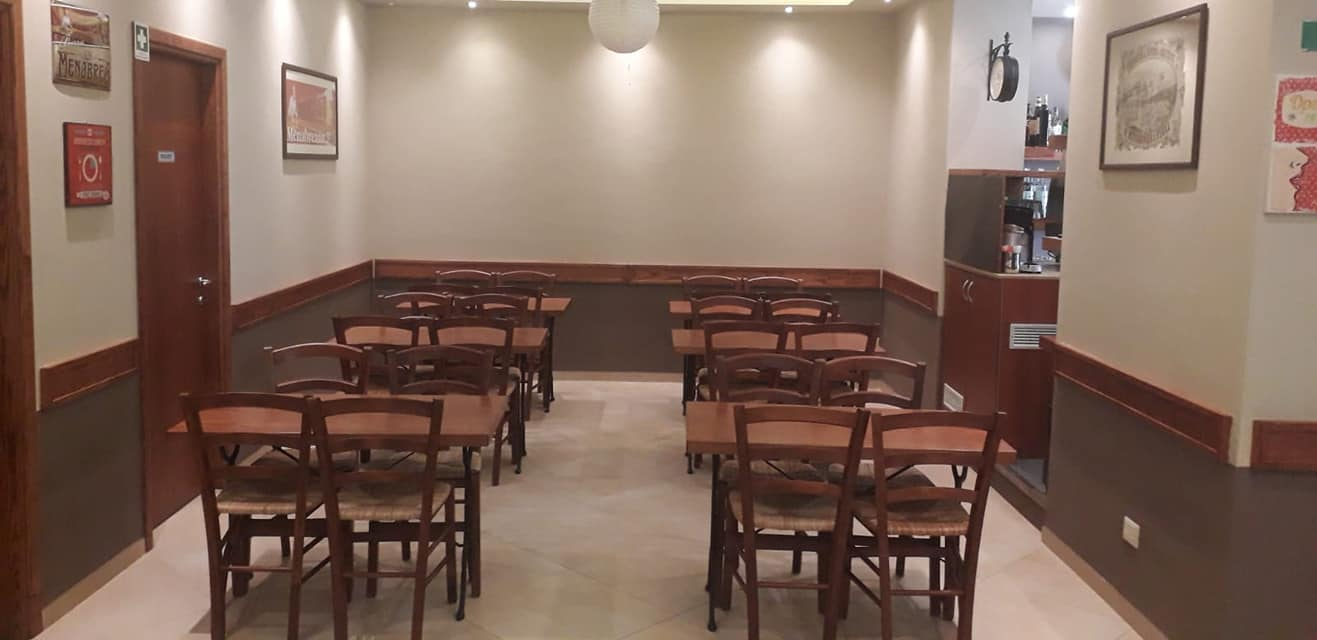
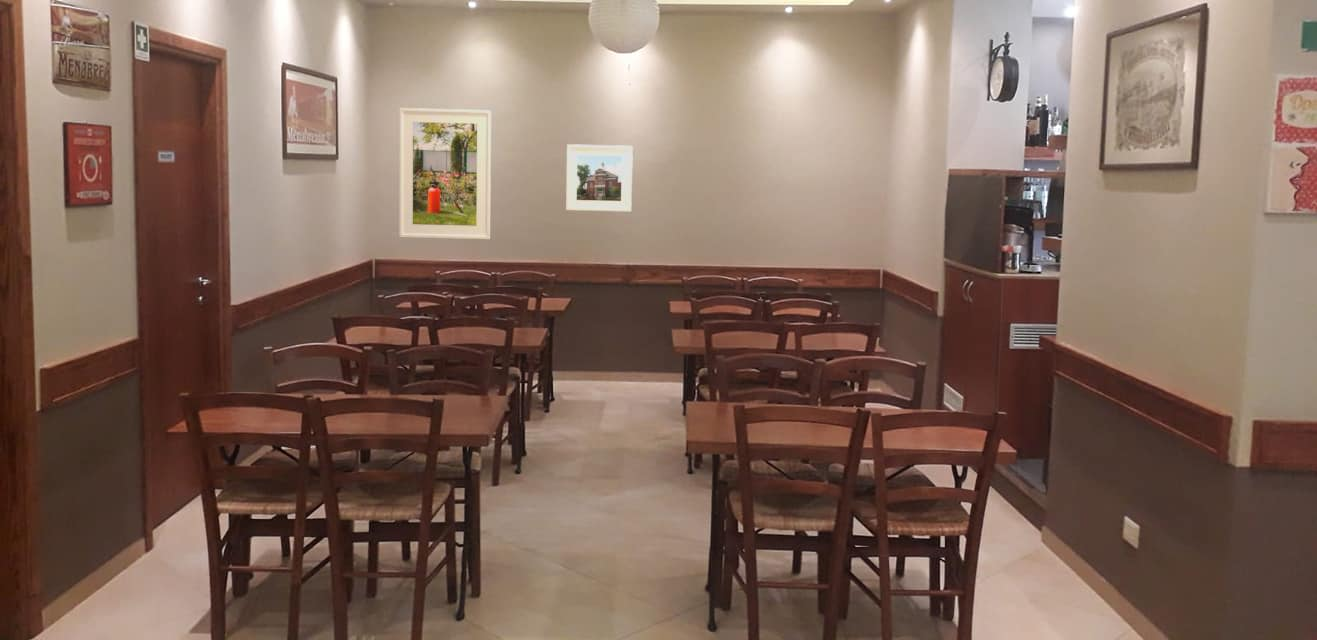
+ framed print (599, 178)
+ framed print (444, 174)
